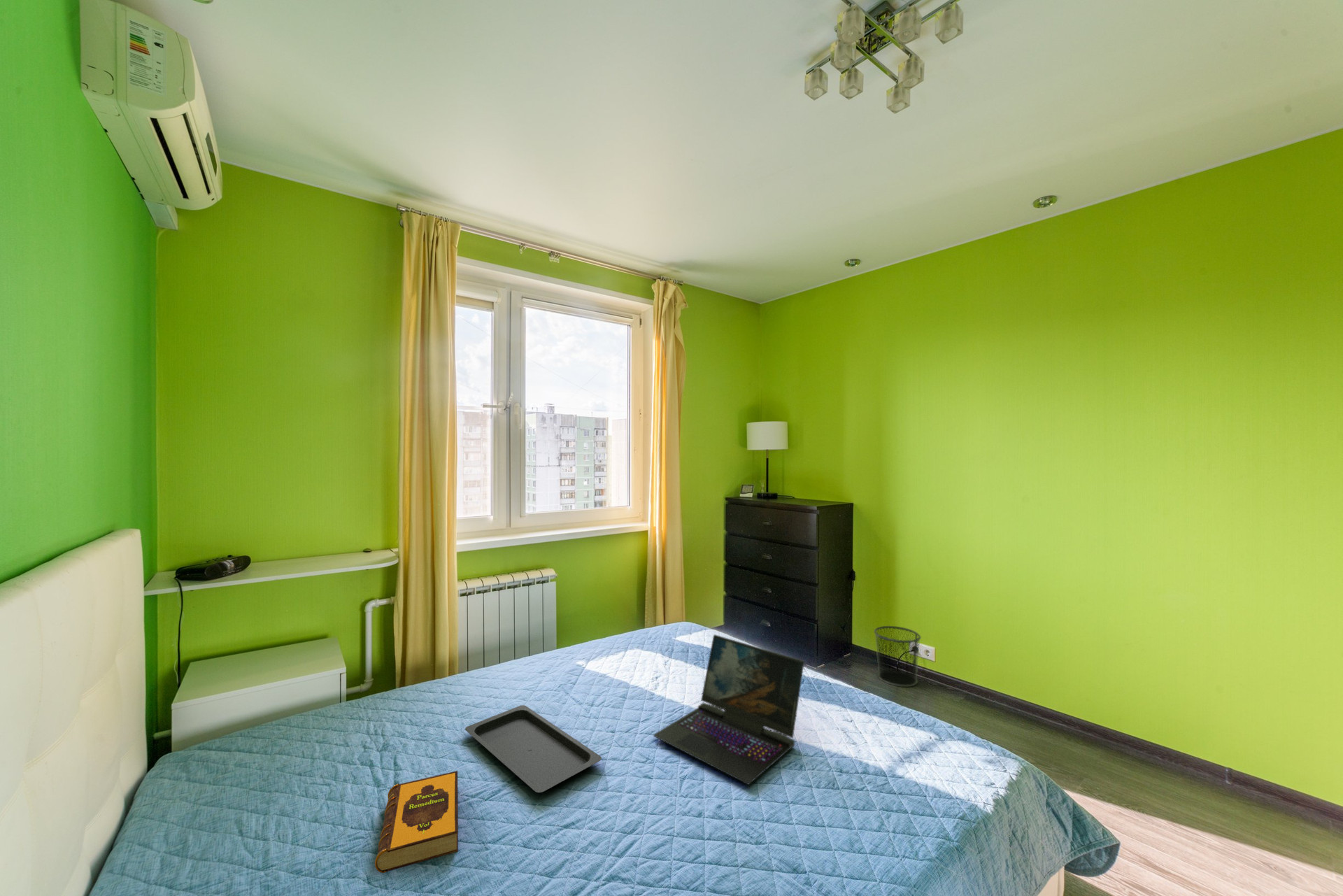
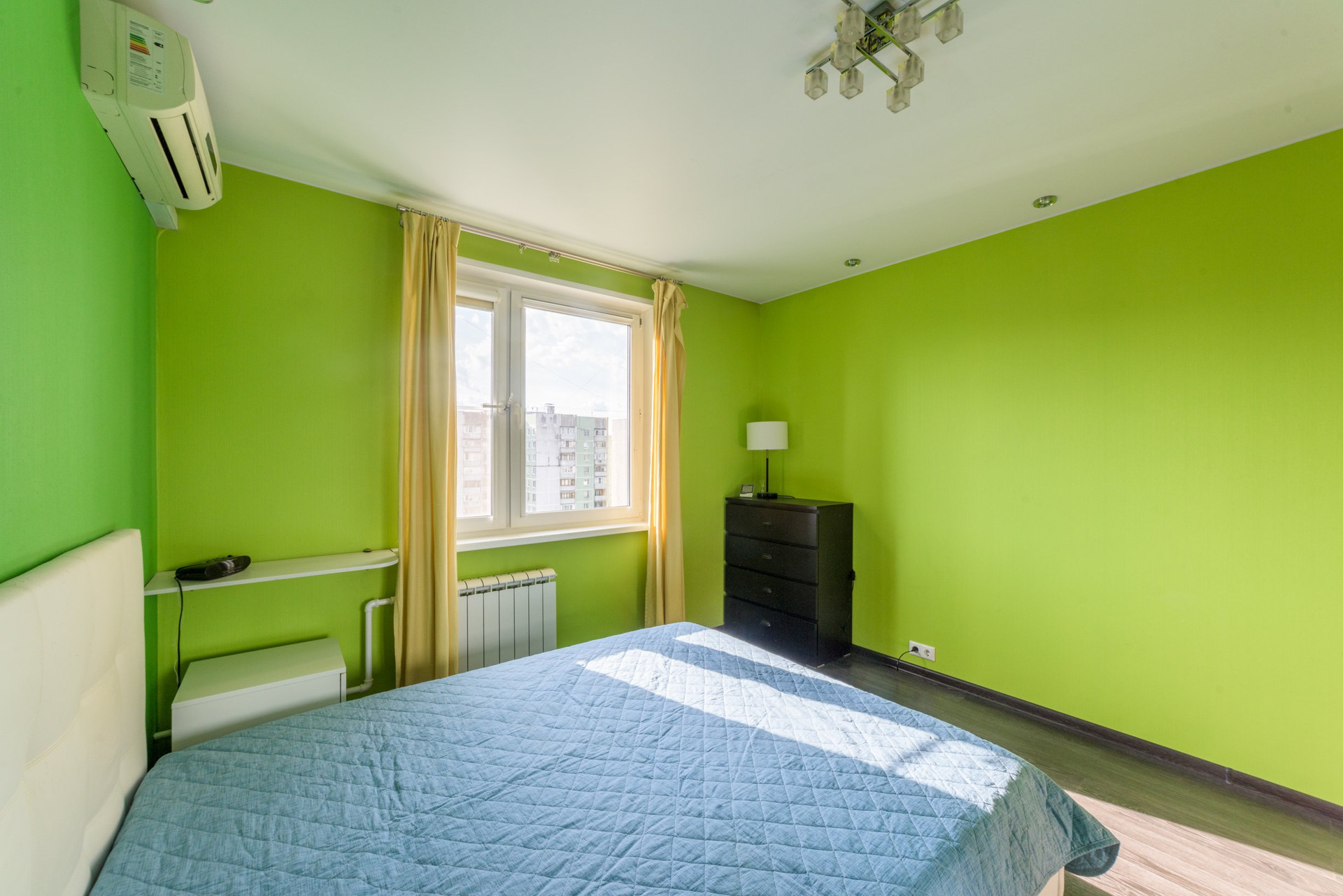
- serving tray (530, 746)
- waste bin (897, 656)
- hardback book (420, 817)
- laptop (729, 700)
